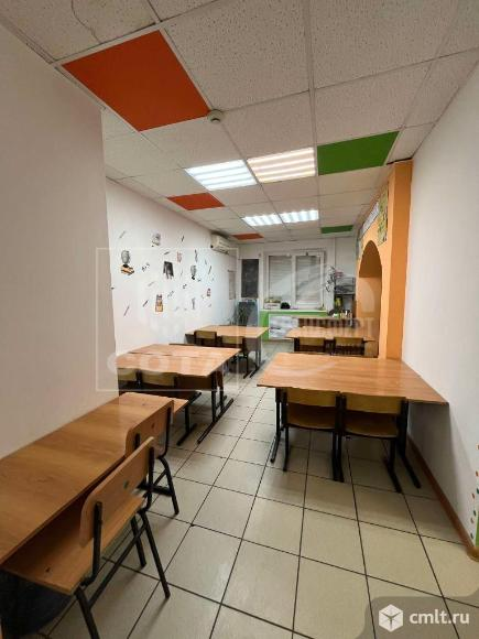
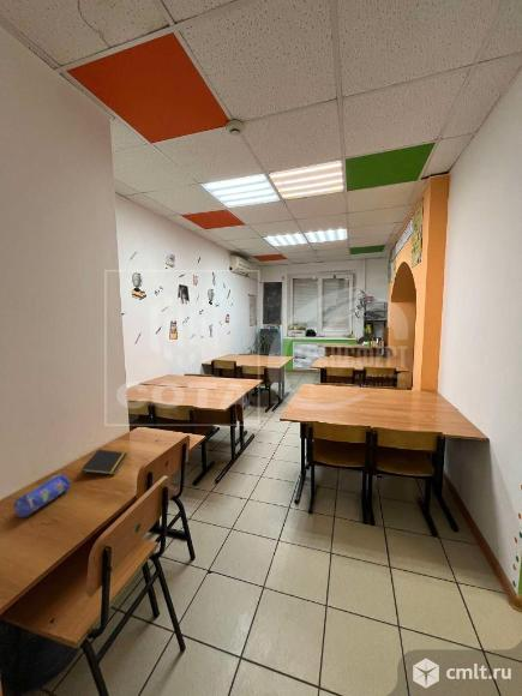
+ pencil case (43, 492)
+ notepad (106, 461)
